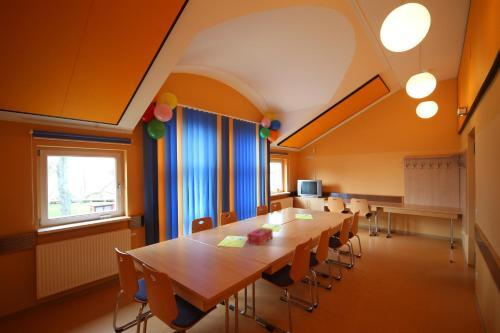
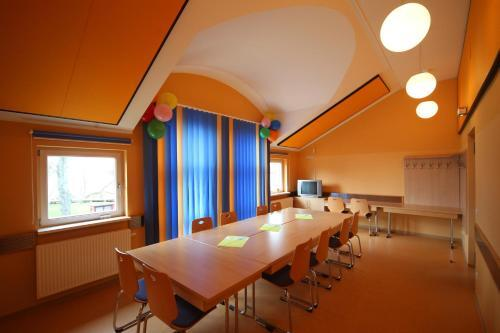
- tissue box (260, 235)
